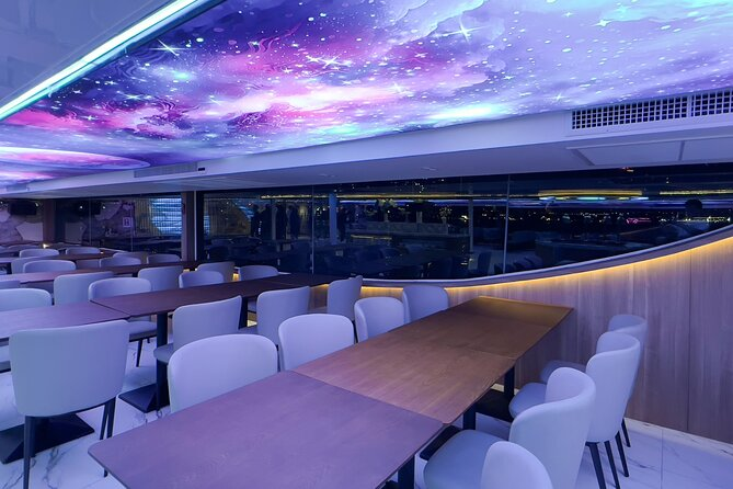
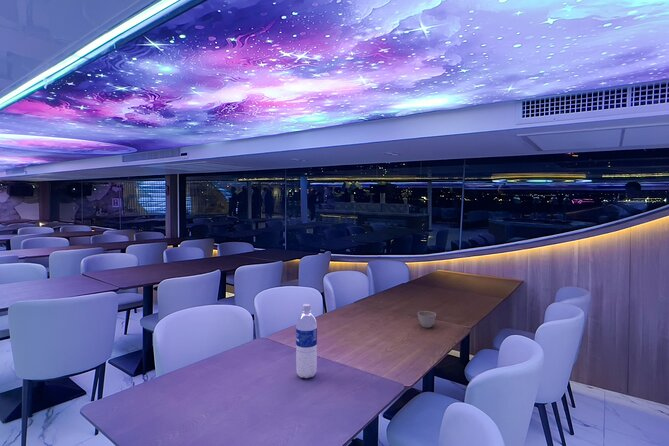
+ flower pot (426, 319)
+ water bottle (306, 340)
